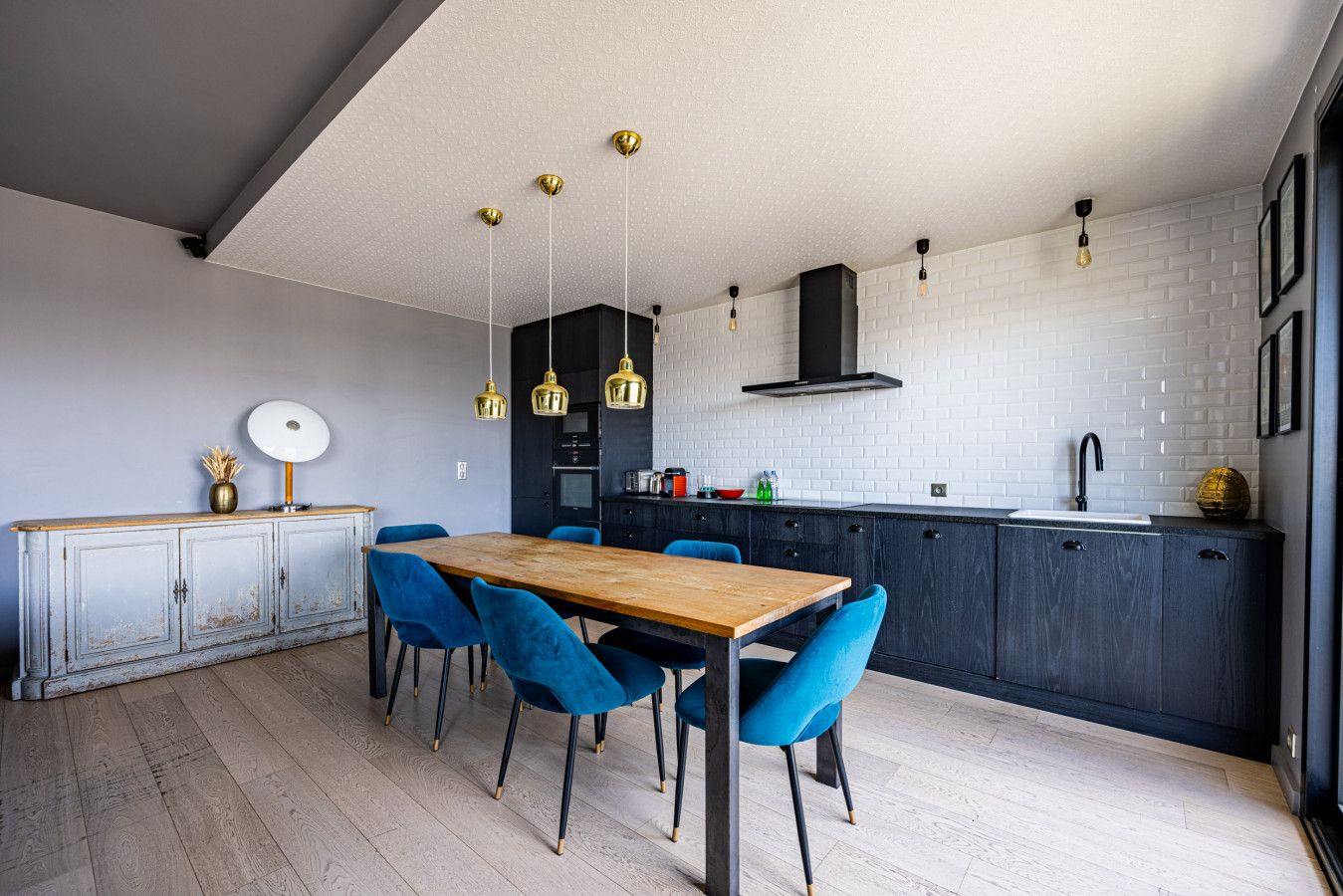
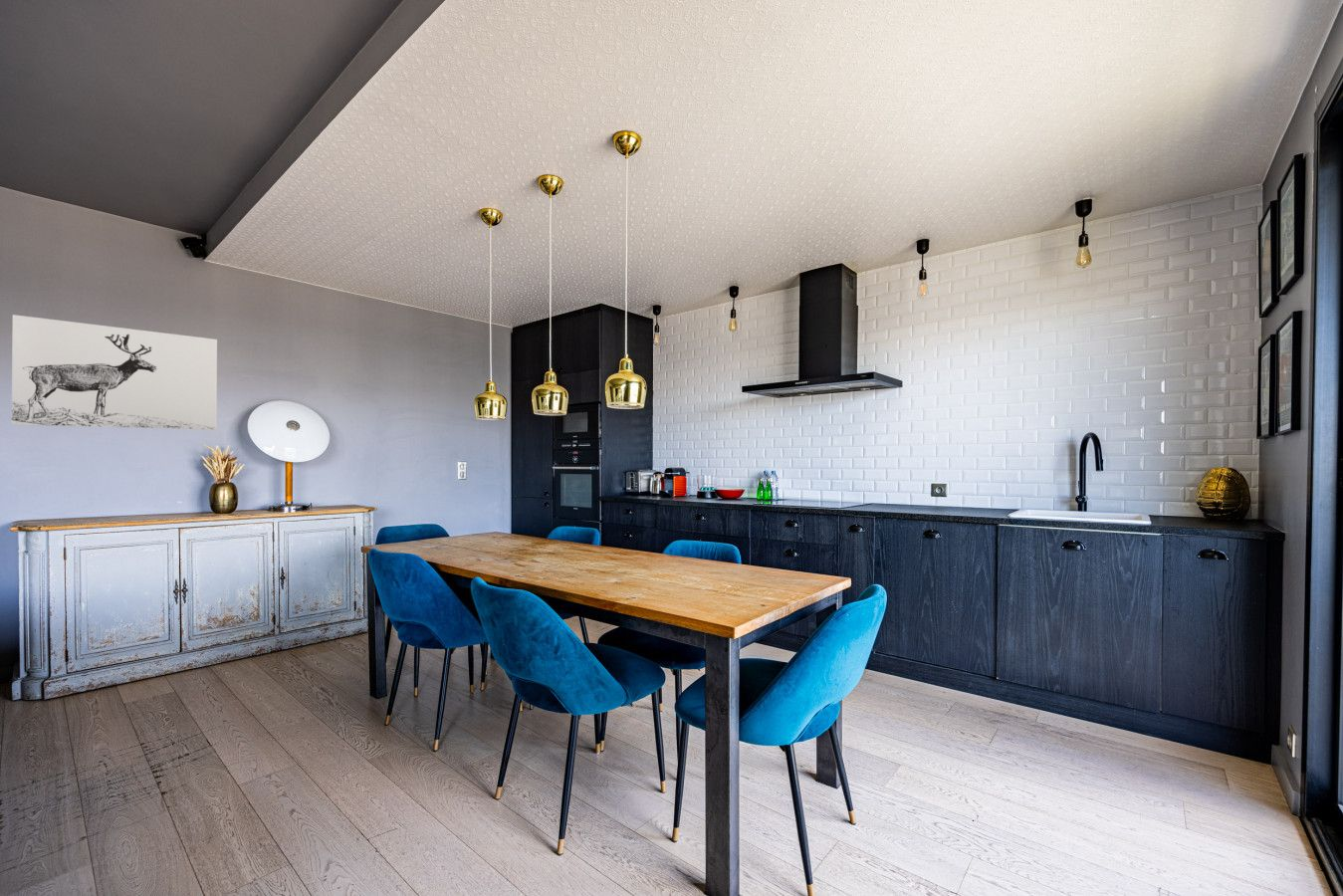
+ wall art (123, 377)
